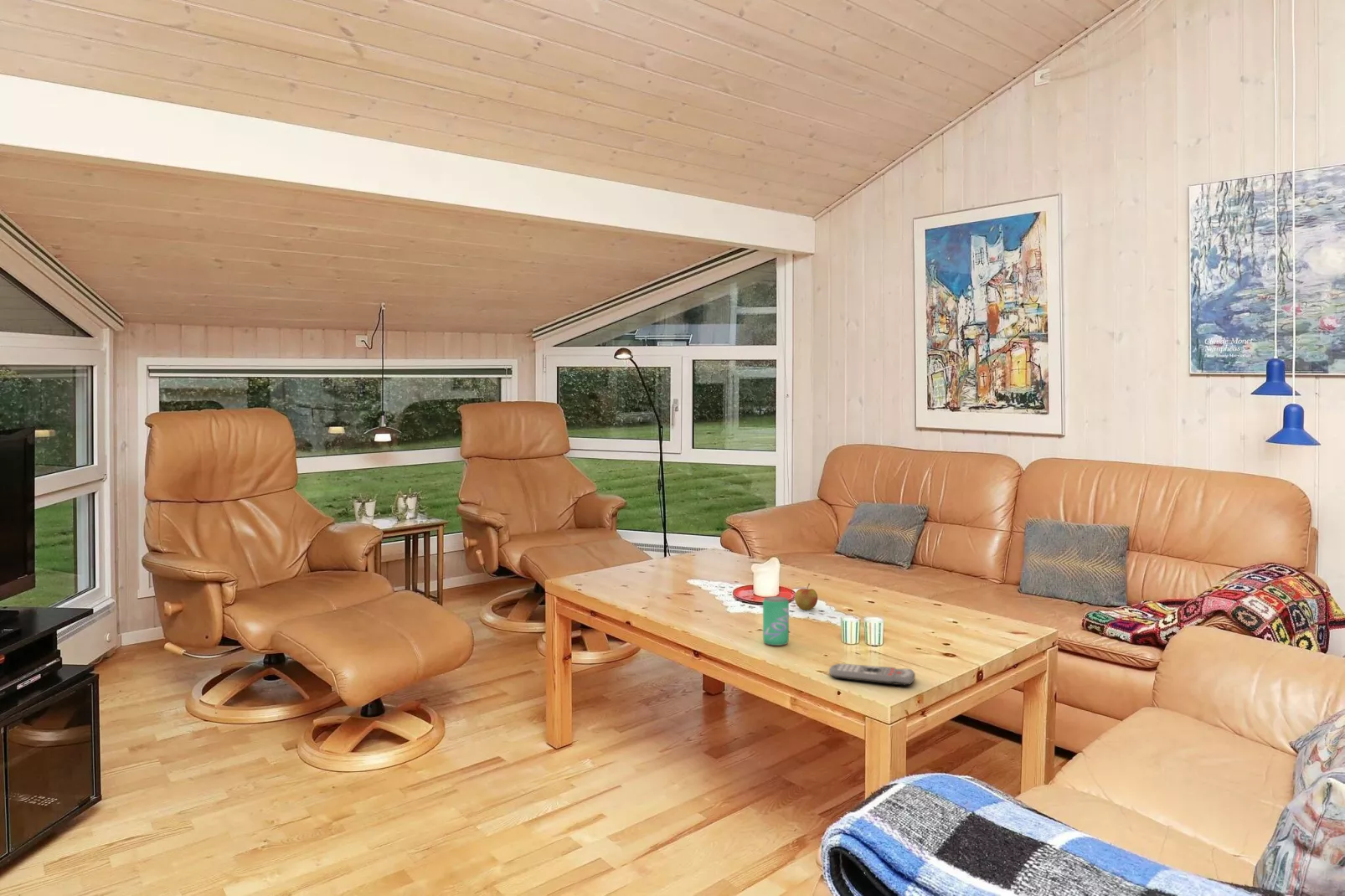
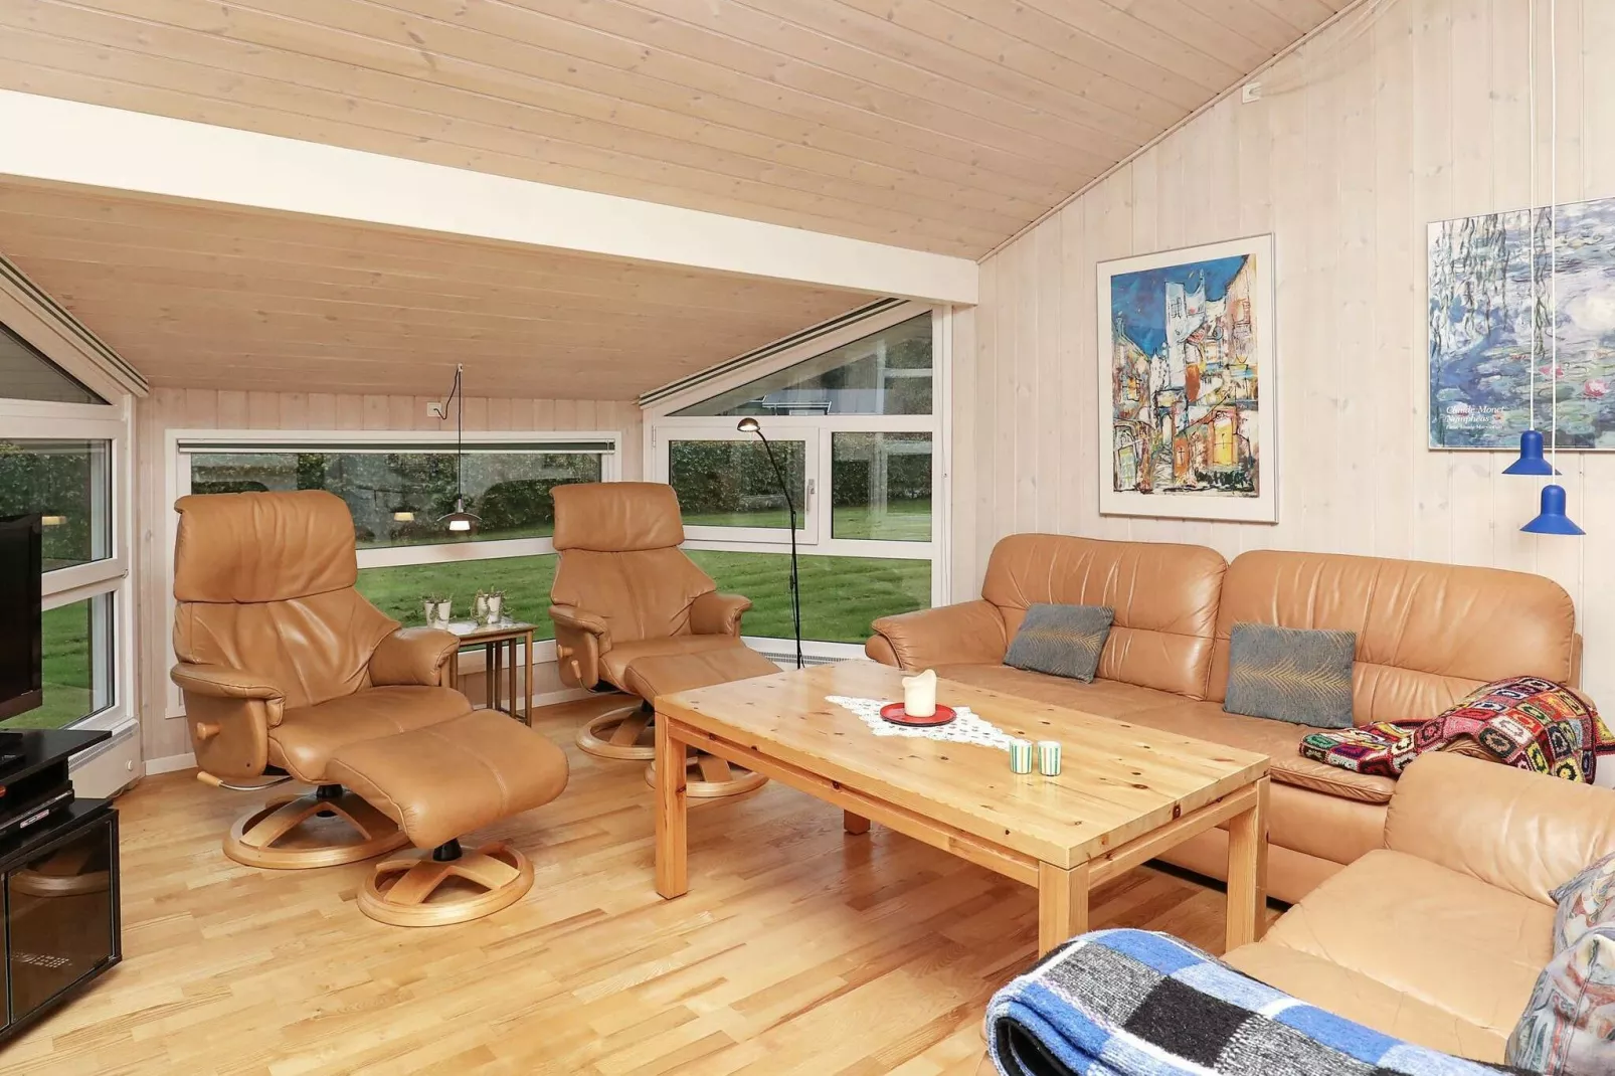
- beverage can (776, 621)
- apple (806, 596)
- remote control (871, 674)
